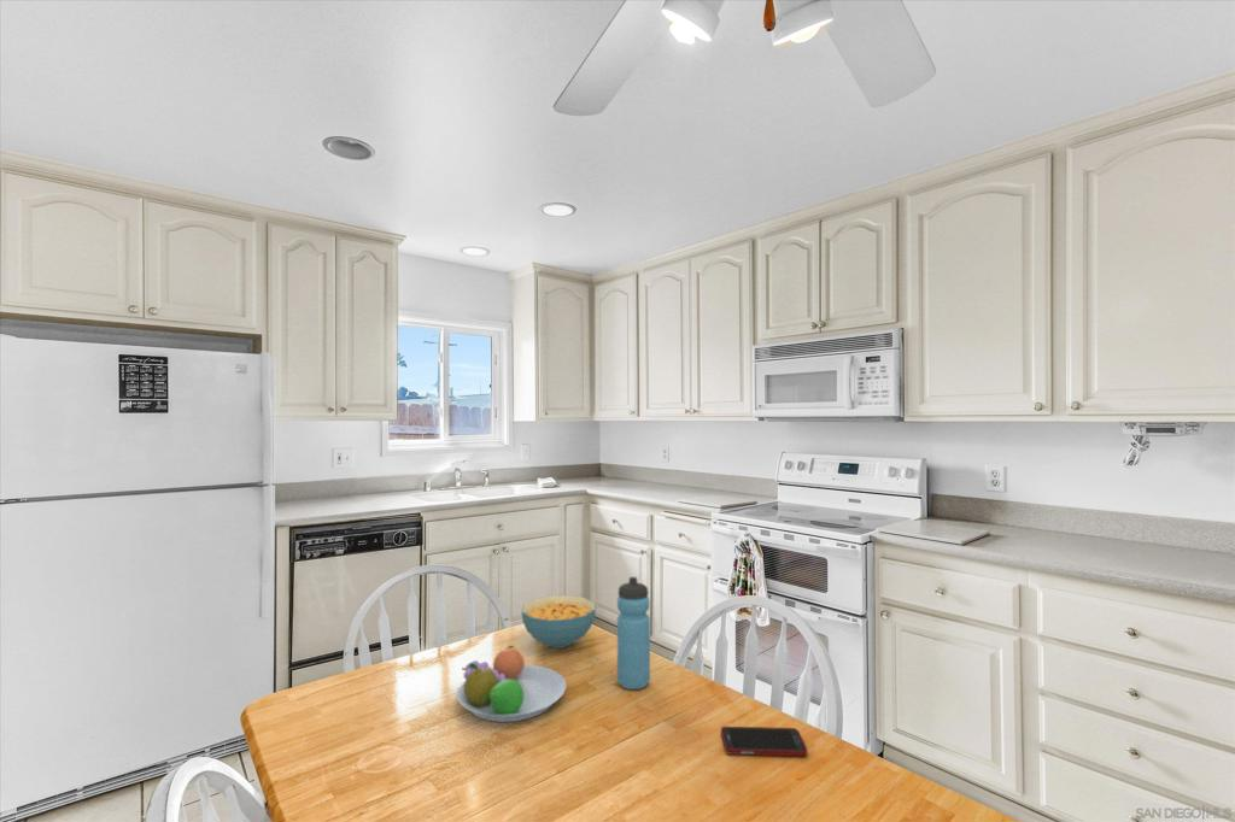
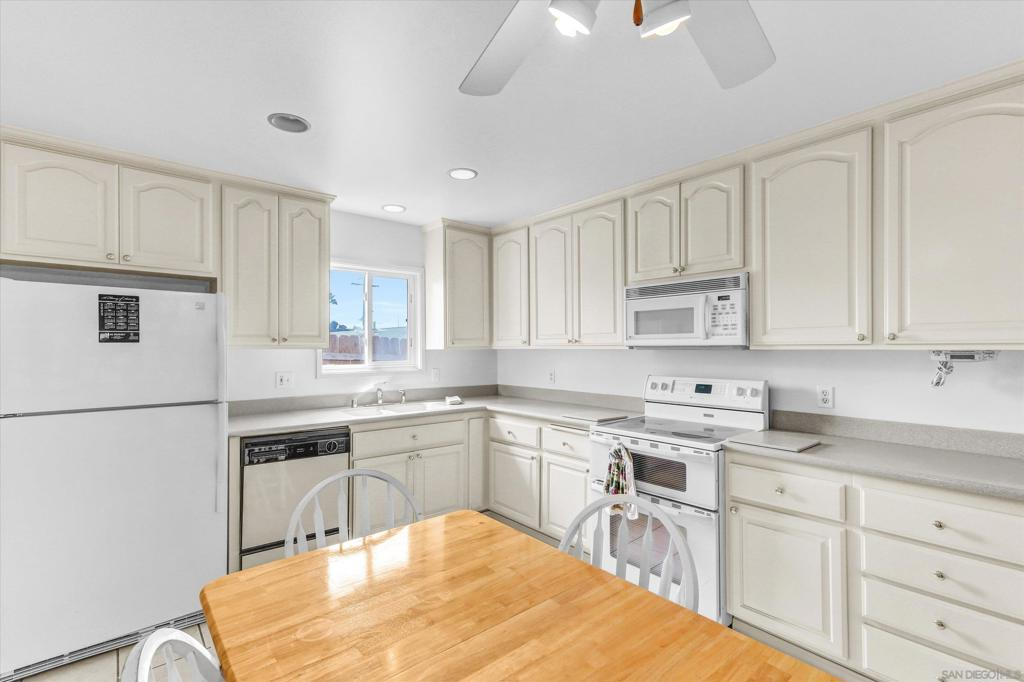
- fruit bowl (509, 679)
- cell phone (762, 740)
- cereal bowl (558, 624)
- water bottle (633, 629)
